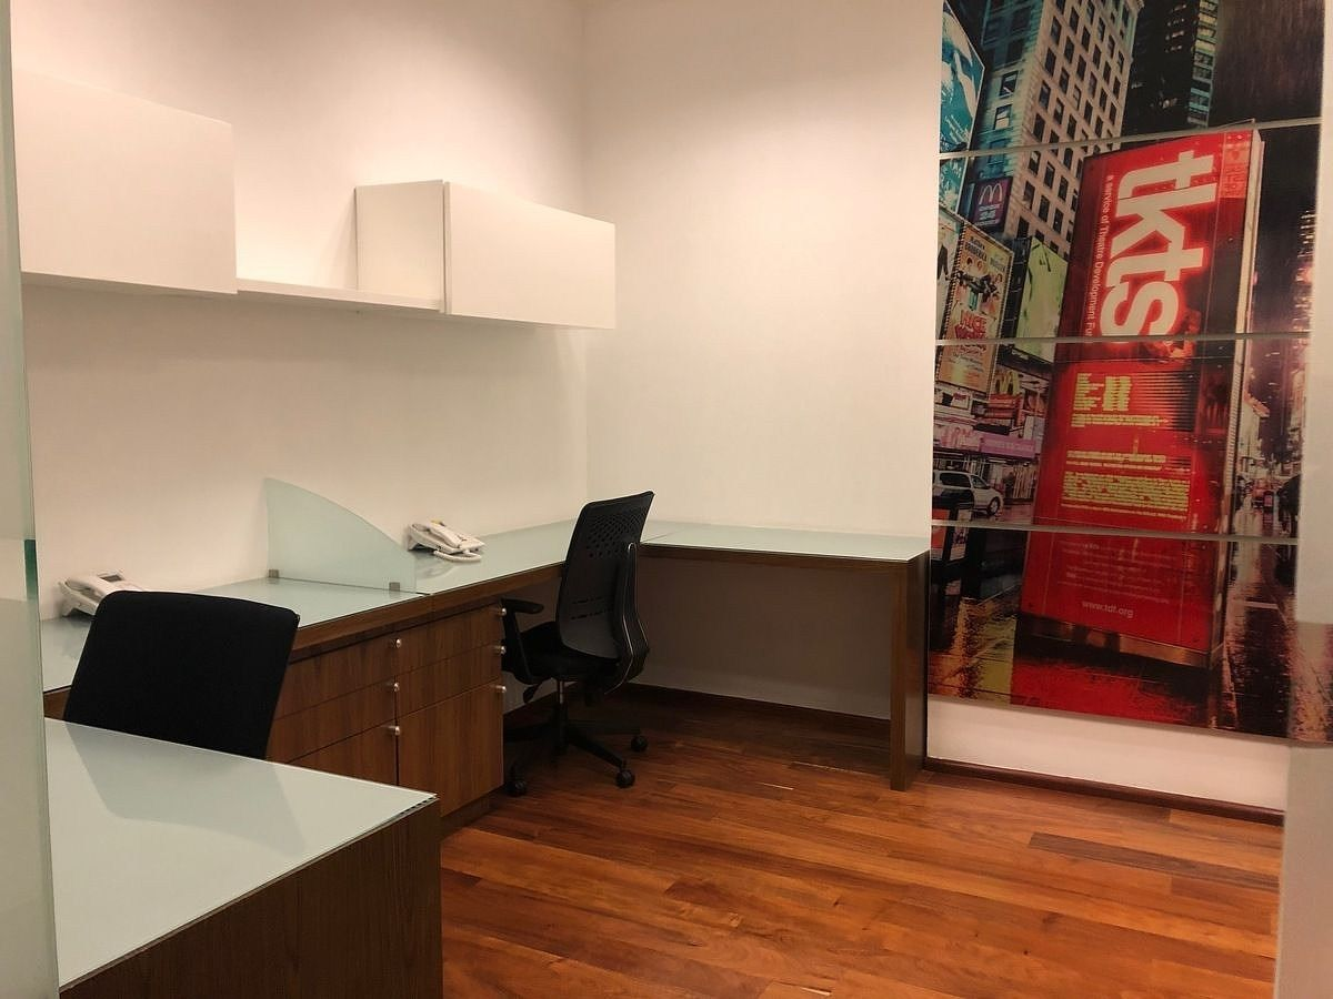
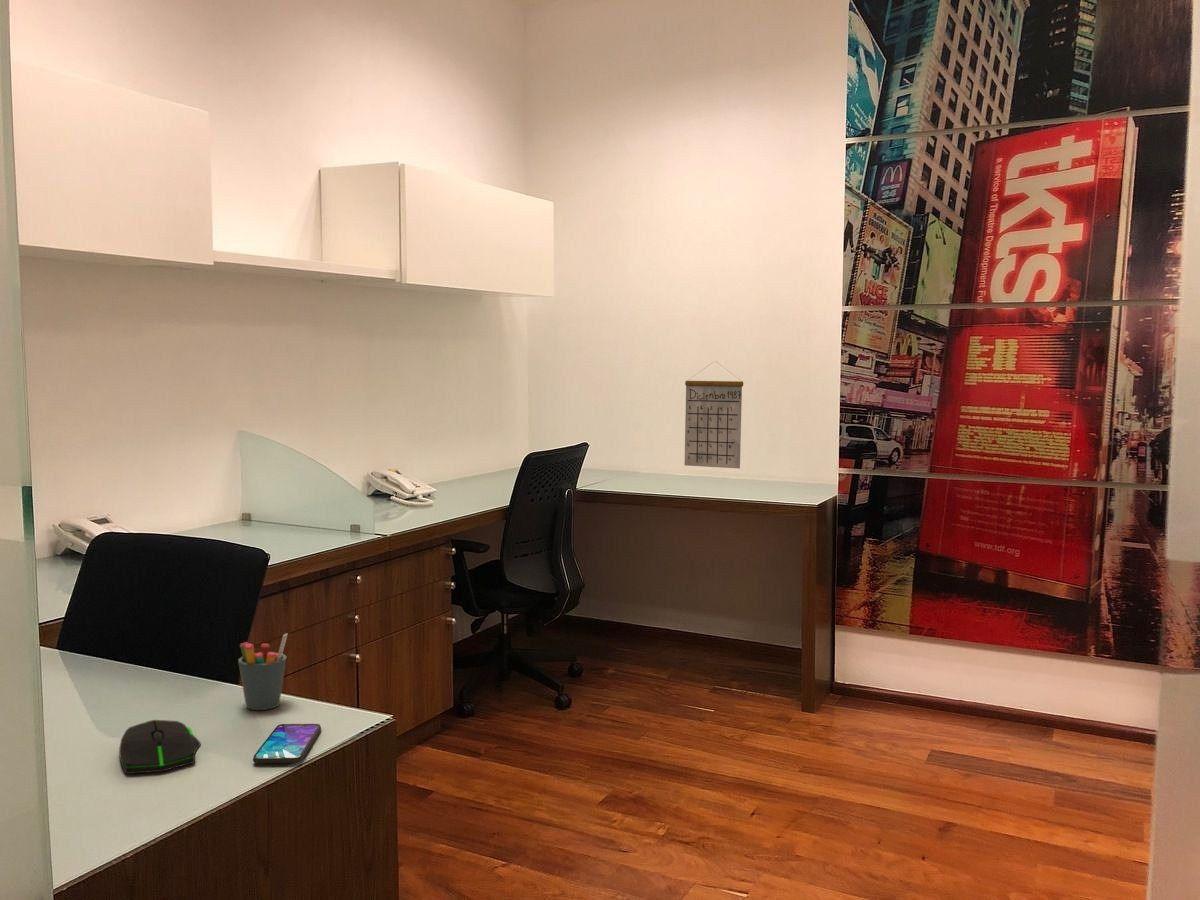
+ pen holder (262, 669)
+ computer mouse (161, 738)
+ calendar (713, 413)
+ smartphone (288, 742)
